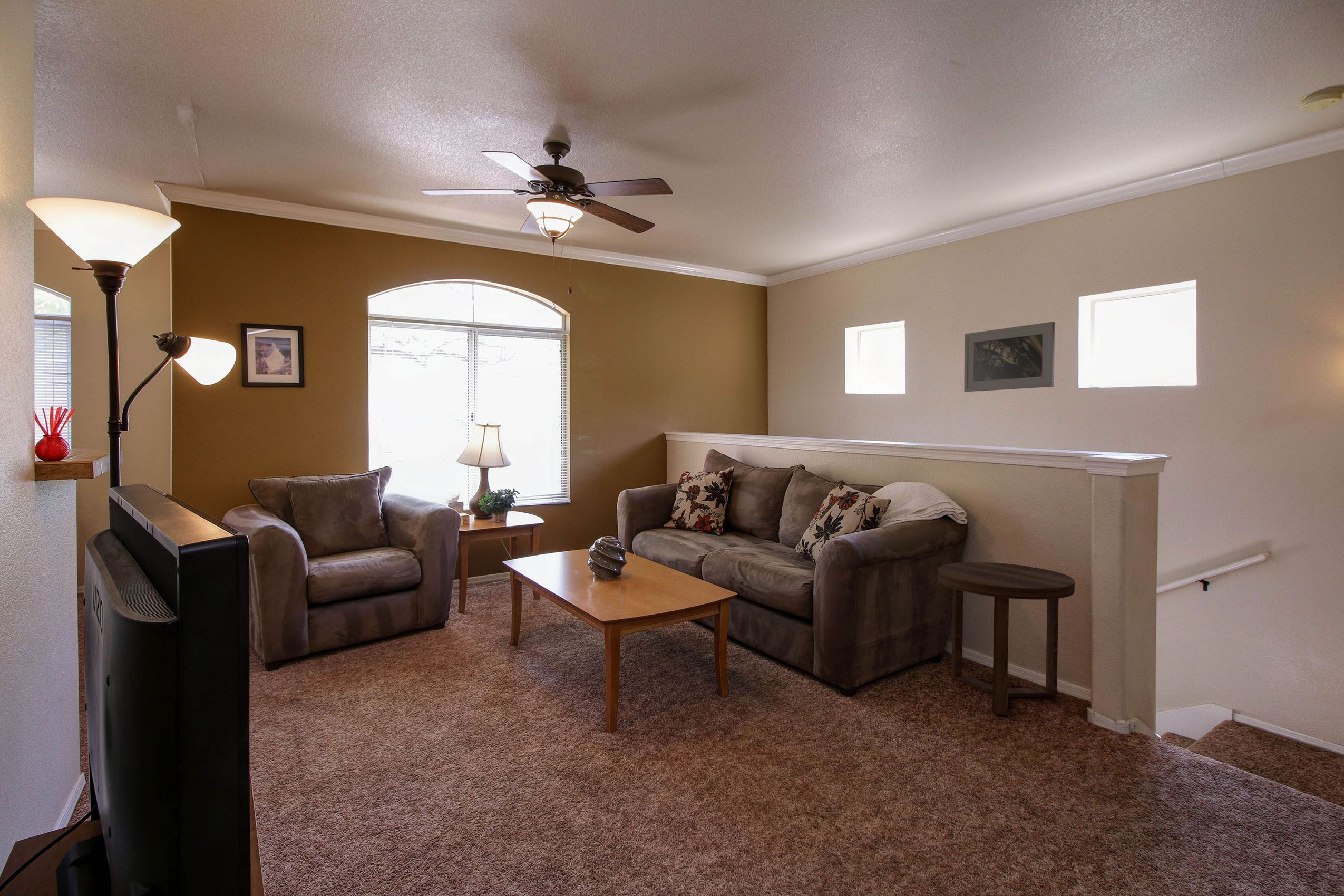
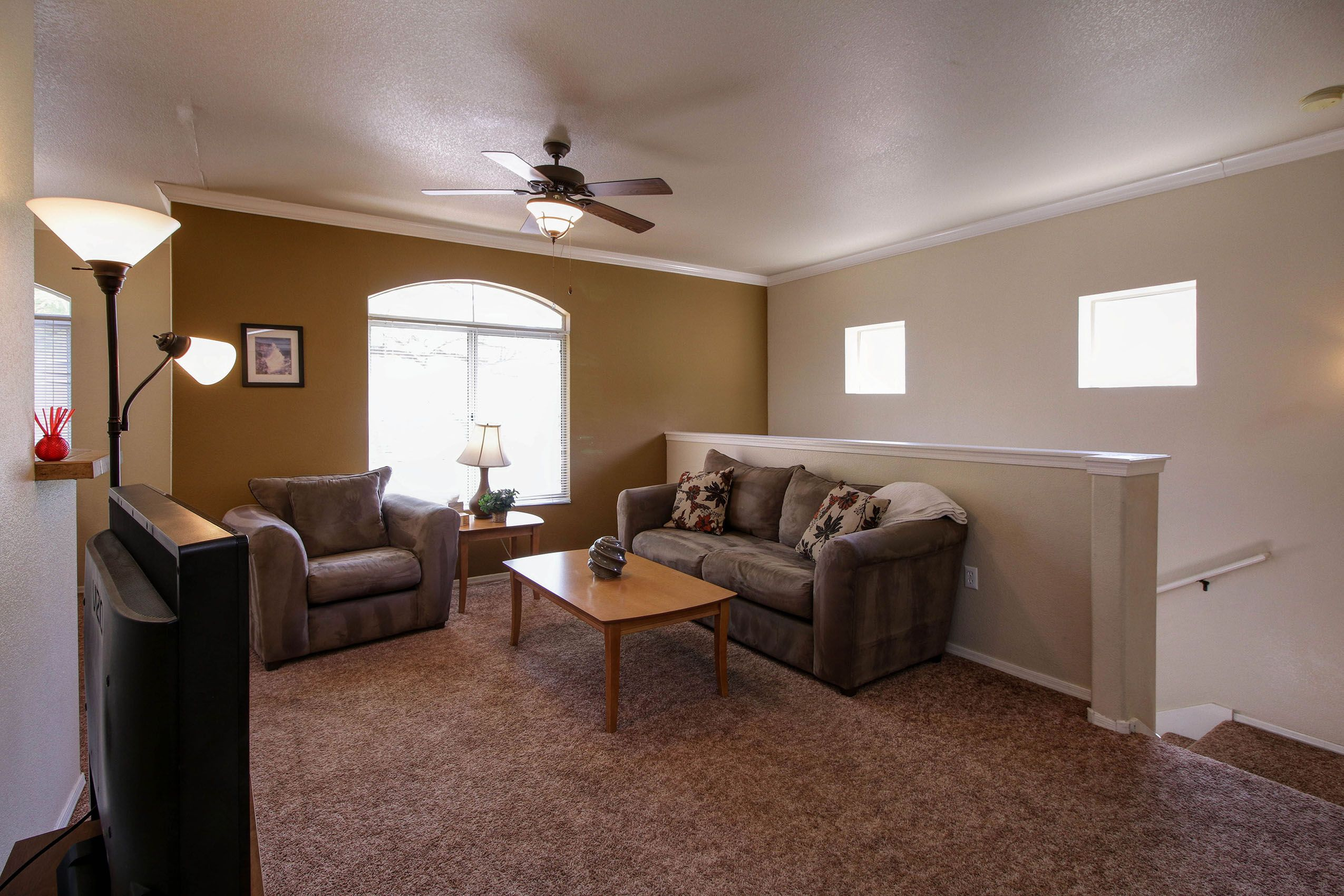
- side table (1002, 634)
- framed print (1007, 358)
